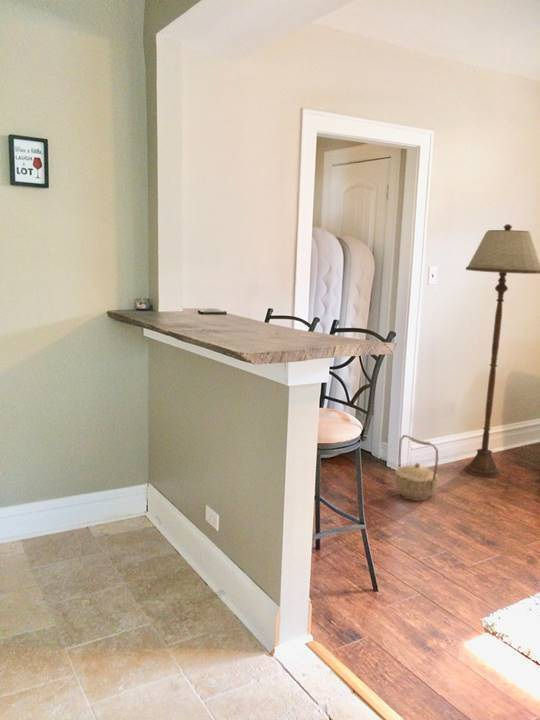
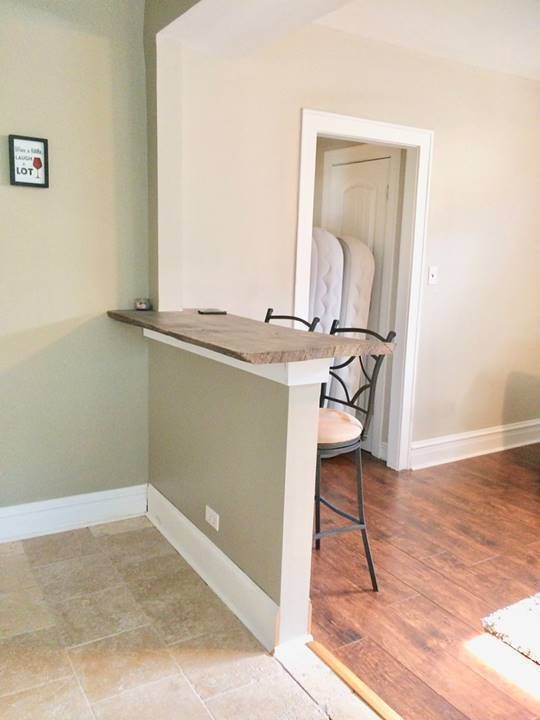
- floor lamp (495, 352)
- basket (416, 467)
